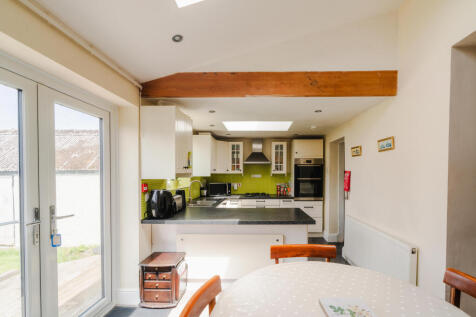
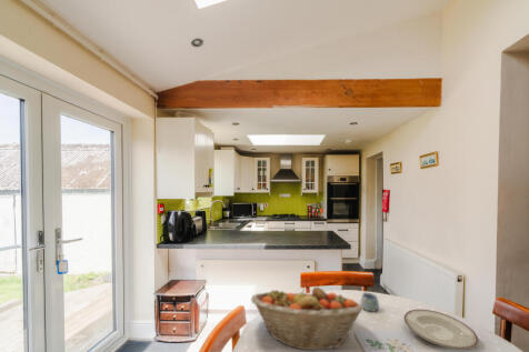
+ mug (368, 300)
+ plate (438, 330)
+ fruit basket (305, 310)
